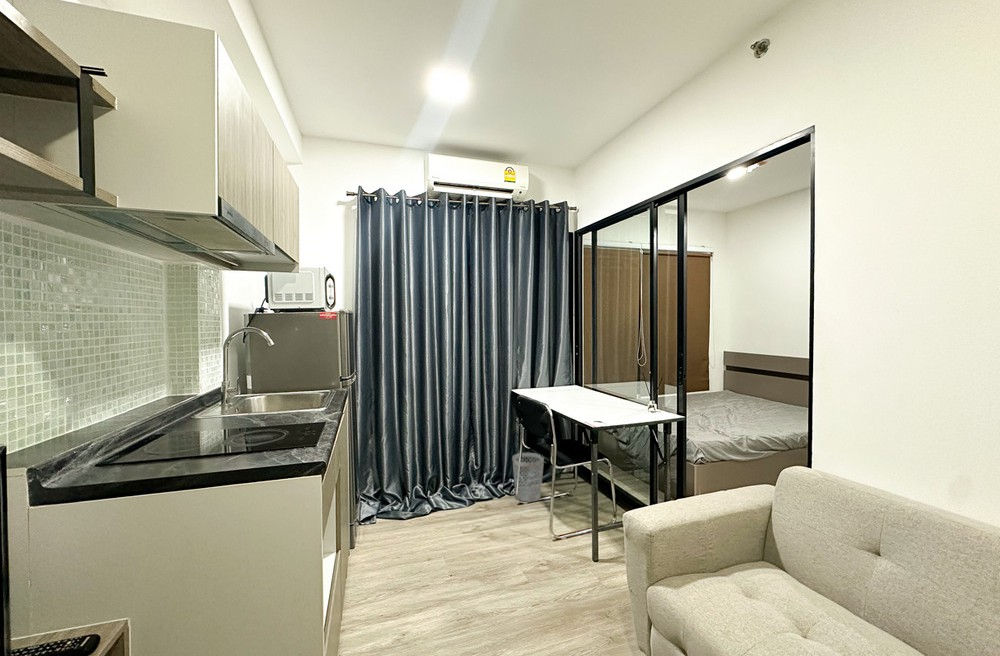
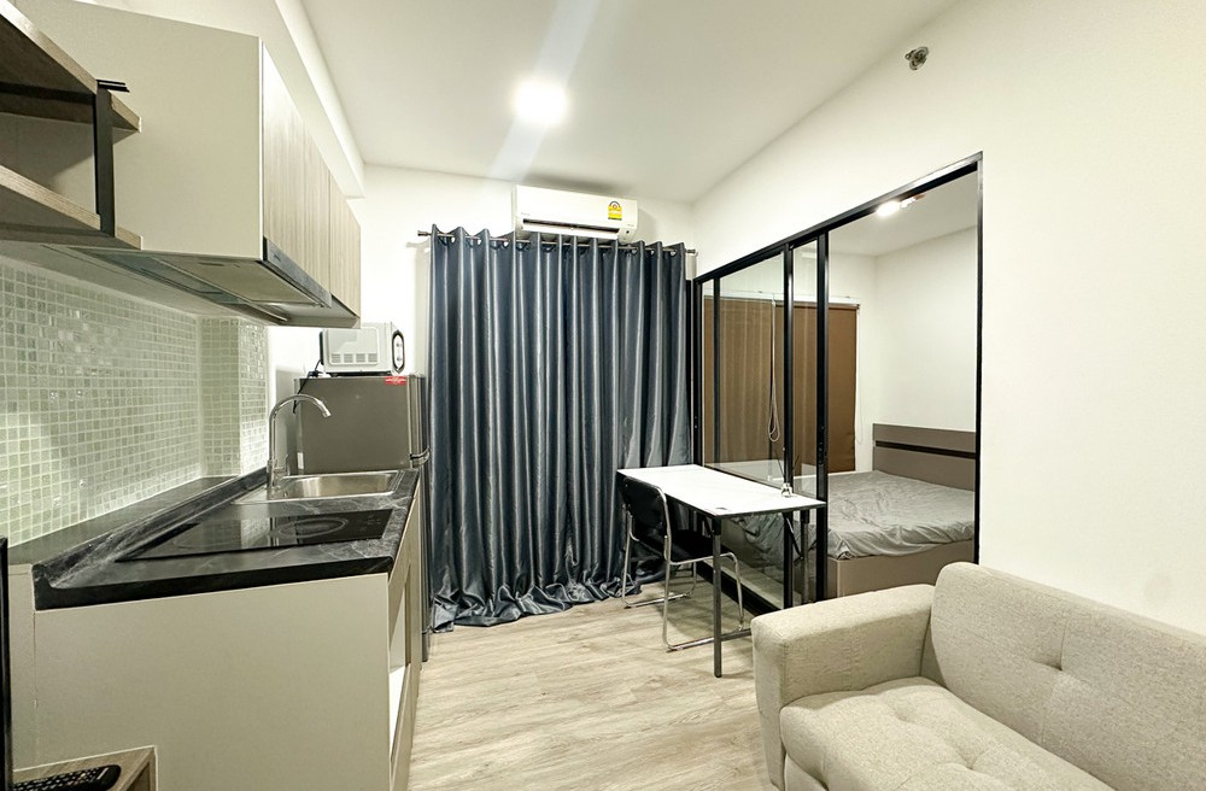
- wastebasket (528, 476)
